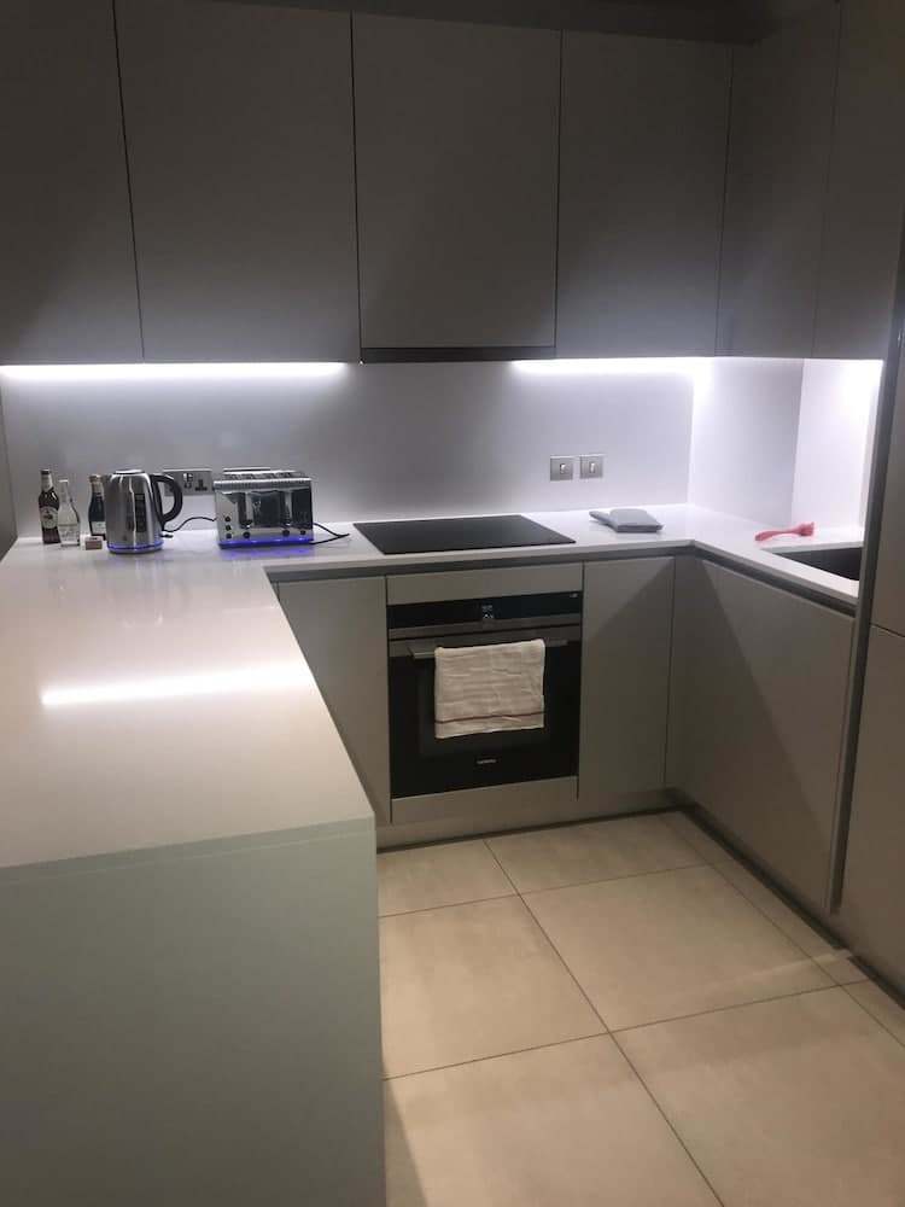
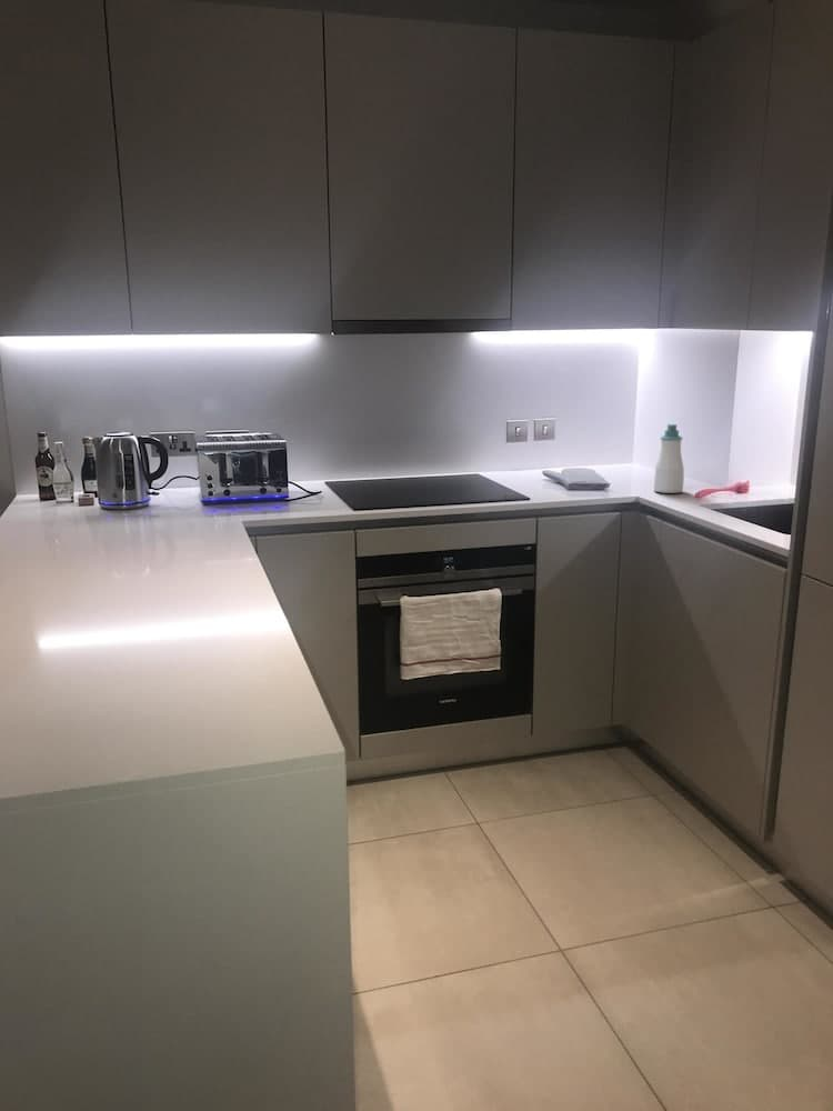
+ soap bottle (670, 458)
